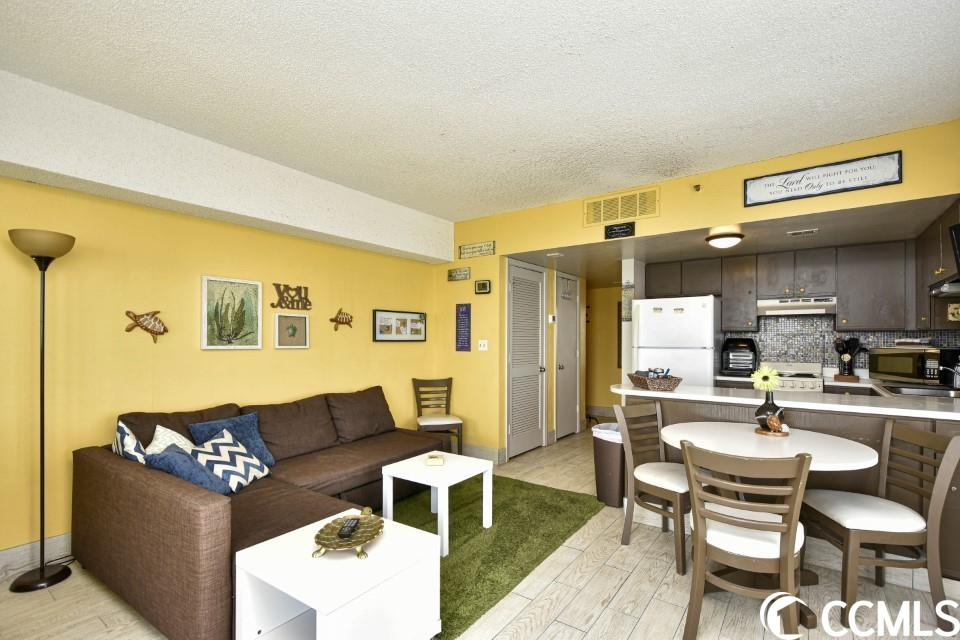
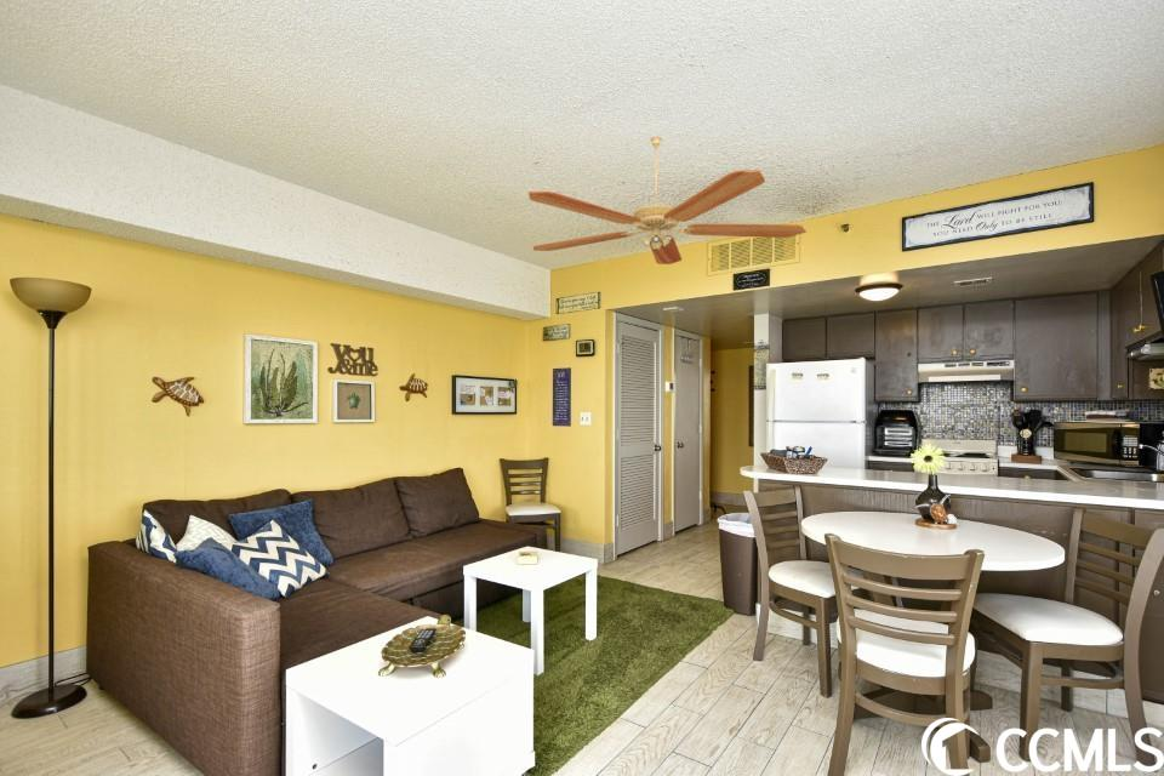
+ ceiling fan (656, 195)
